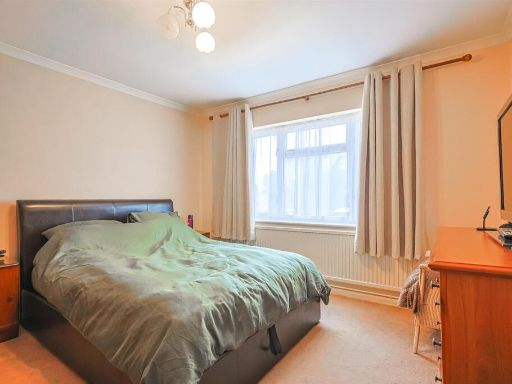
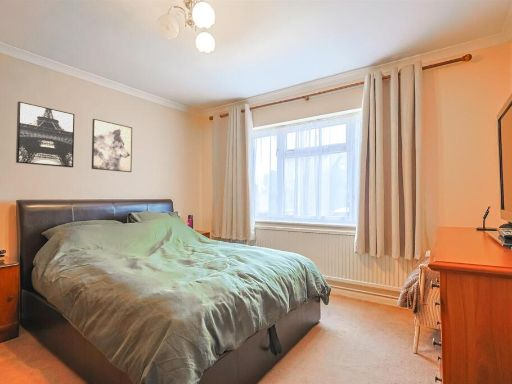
+ wall art (47, 136)
+ wall art (113, 147)
